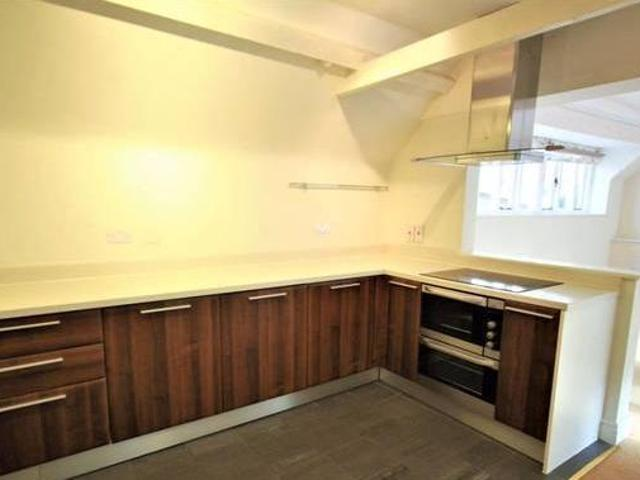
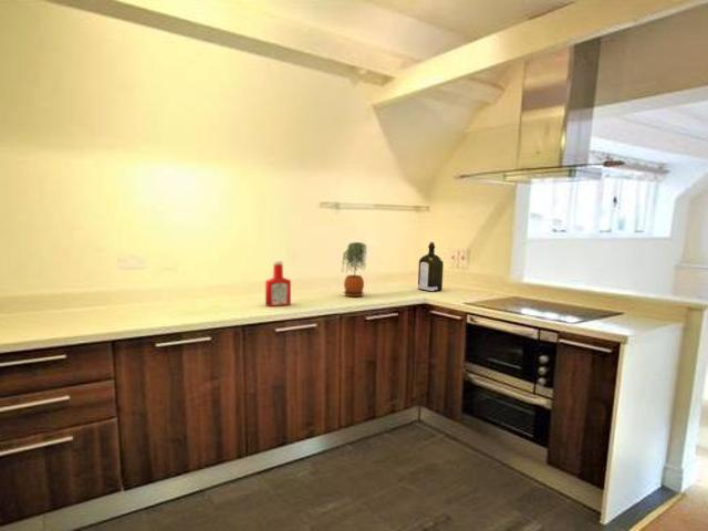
+ potted plant (354, 269)
+ soap bottle (278, 282)
+ liquor (430, 266)
